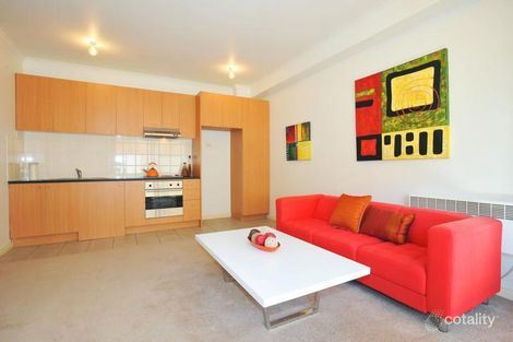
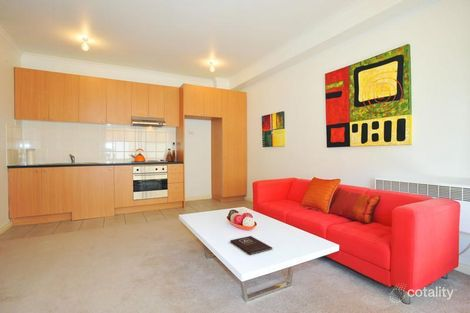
+ book (250, 244)
